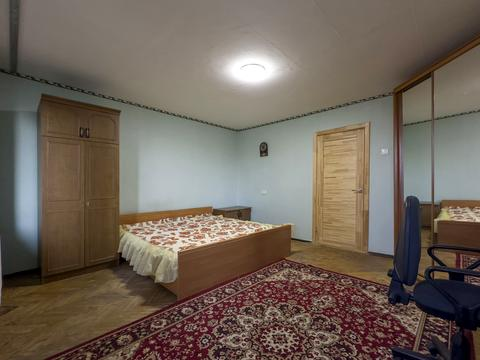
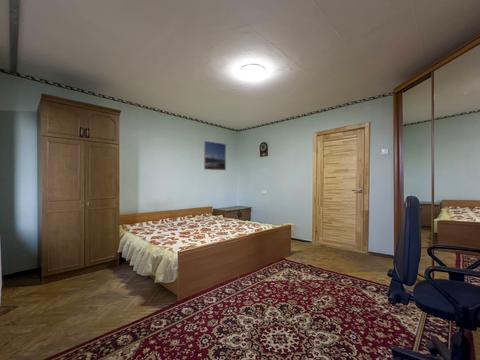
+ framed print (215, 156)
